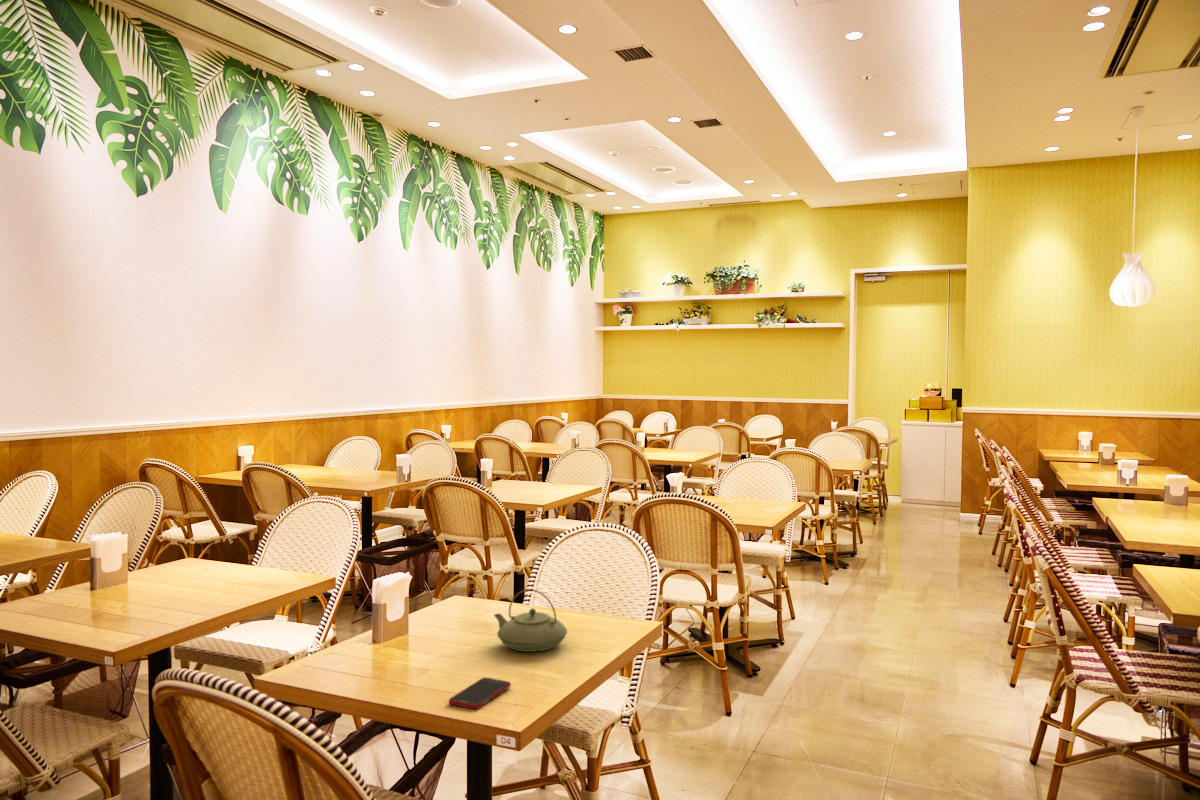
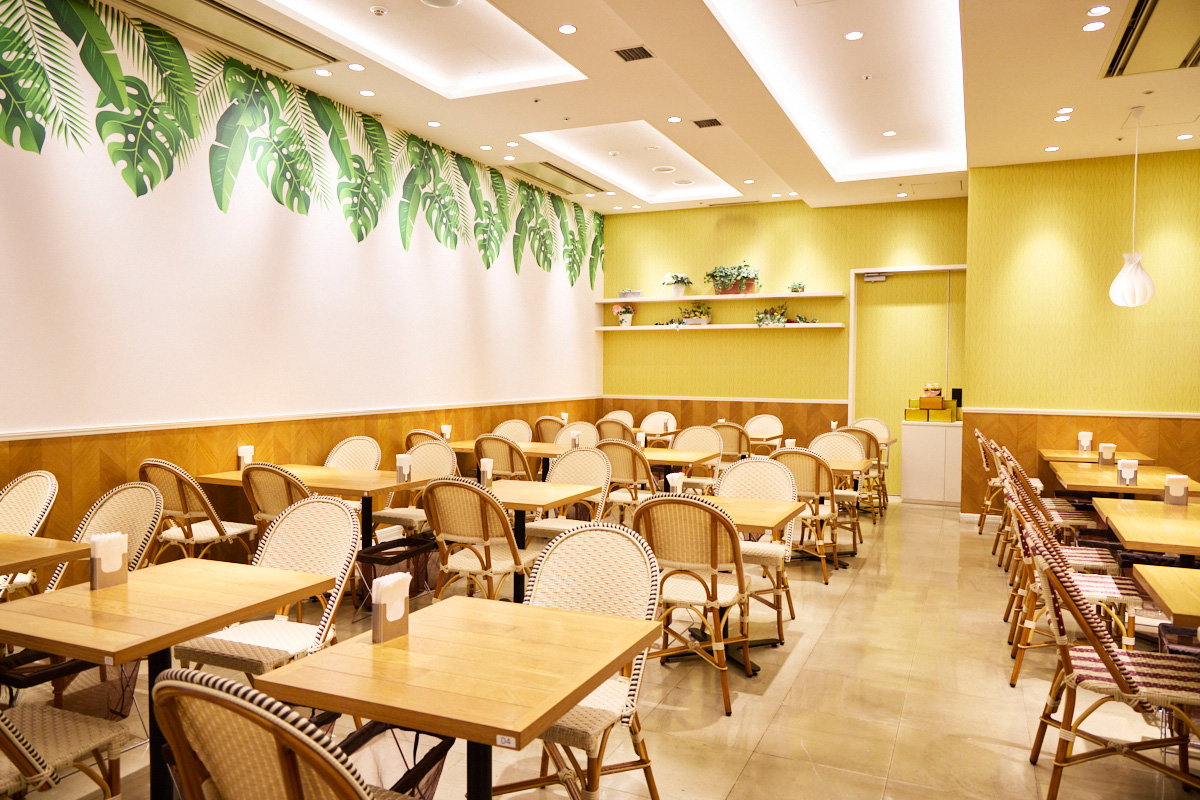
- cell phone (480, 692)
- teapot (528, 616)
